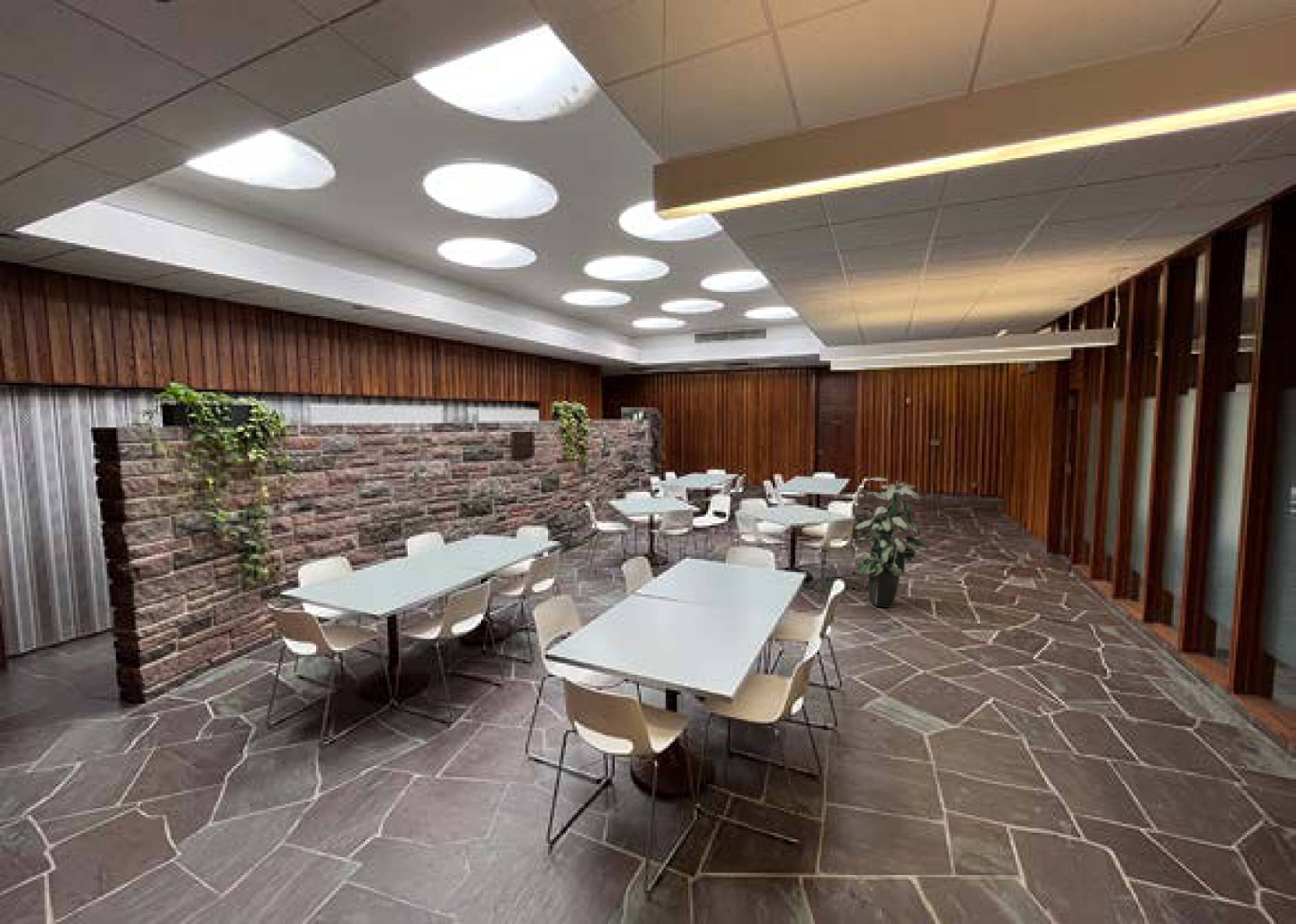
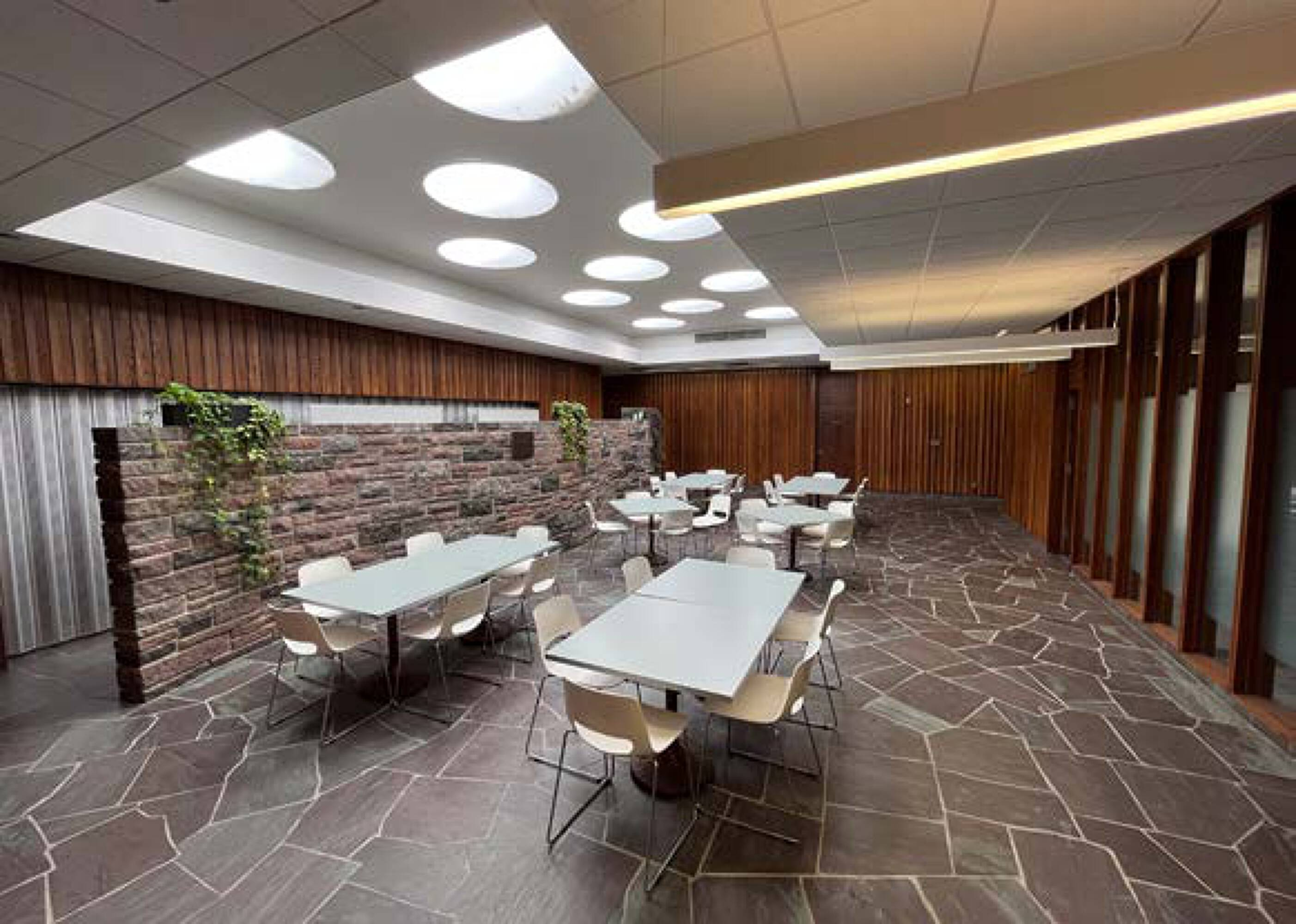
- indoor plant (885, 541)
